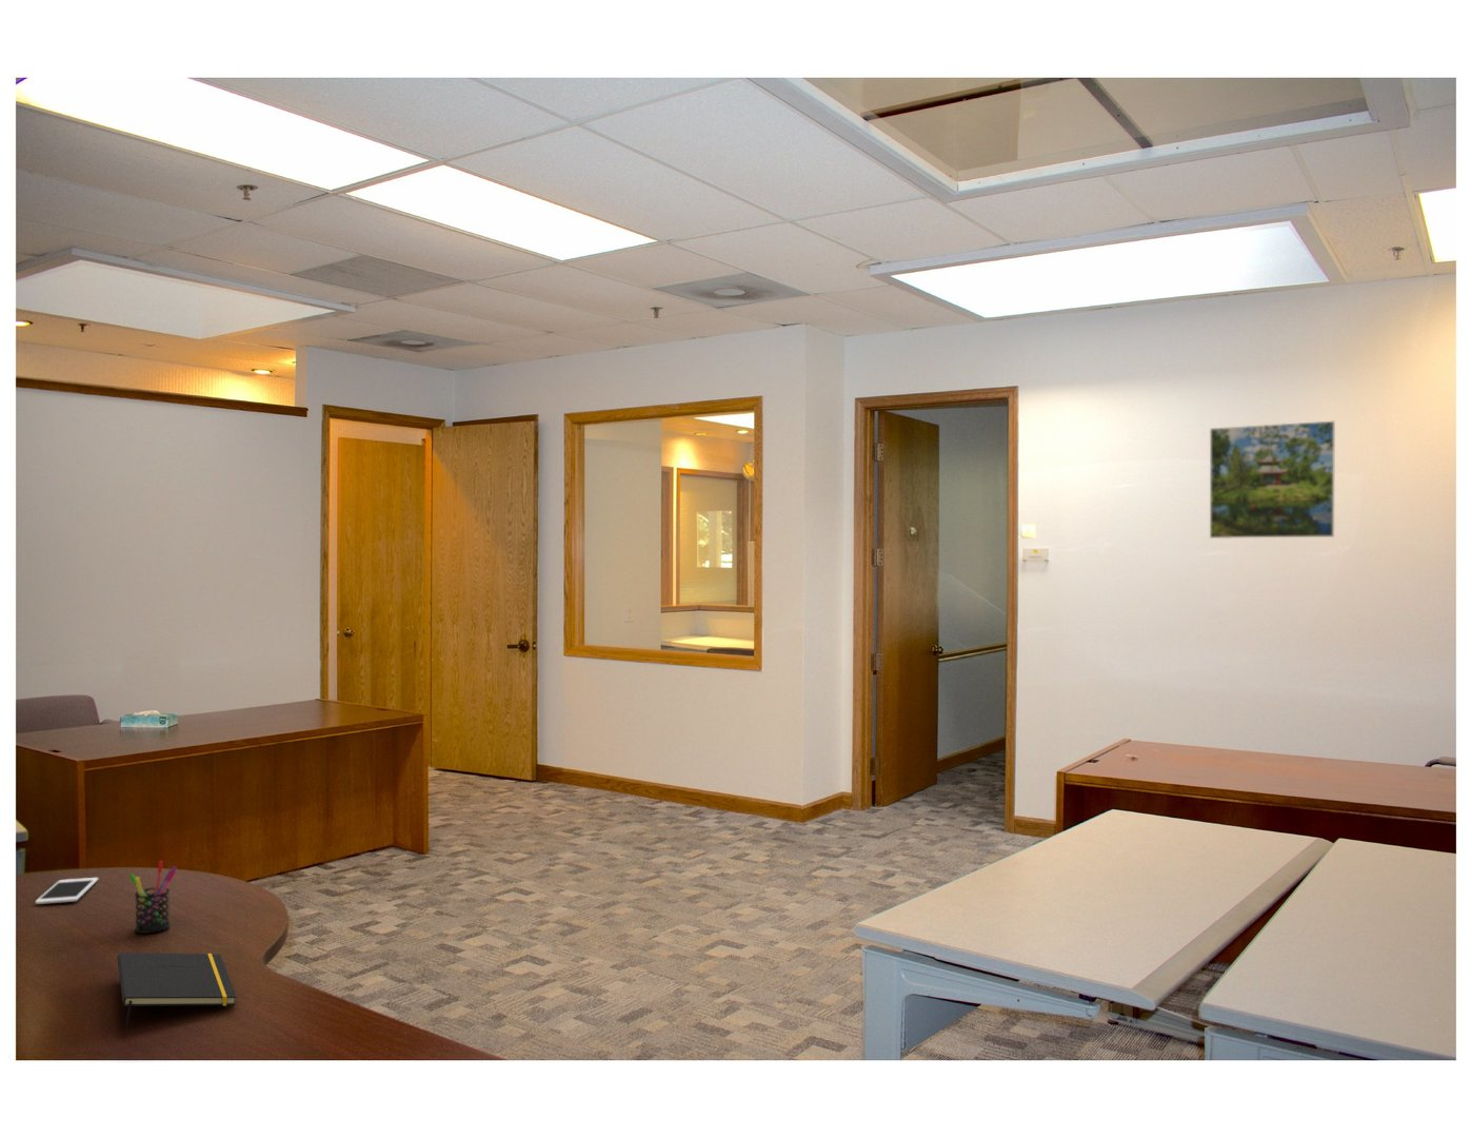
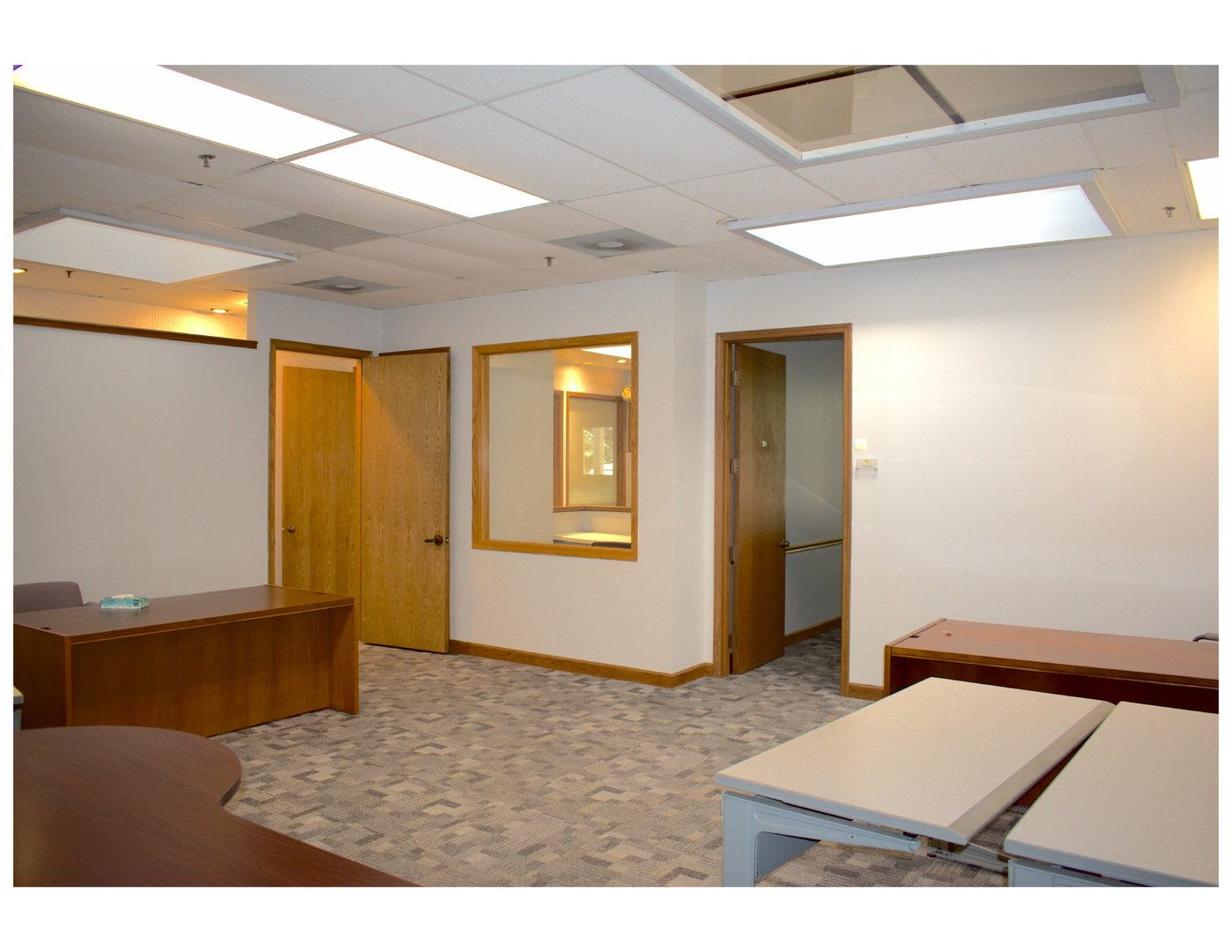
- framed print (1270, 481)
- pen holder (149, 895)
- notepad (174, 978)
- cell phone (67, 889)
